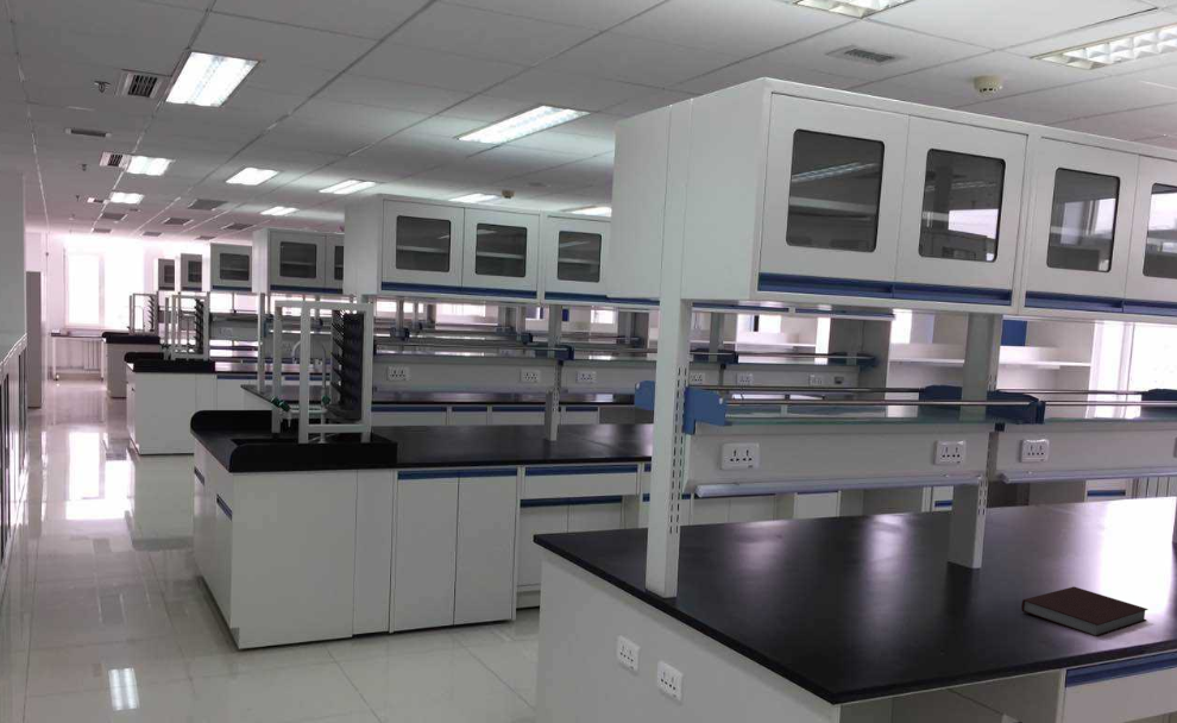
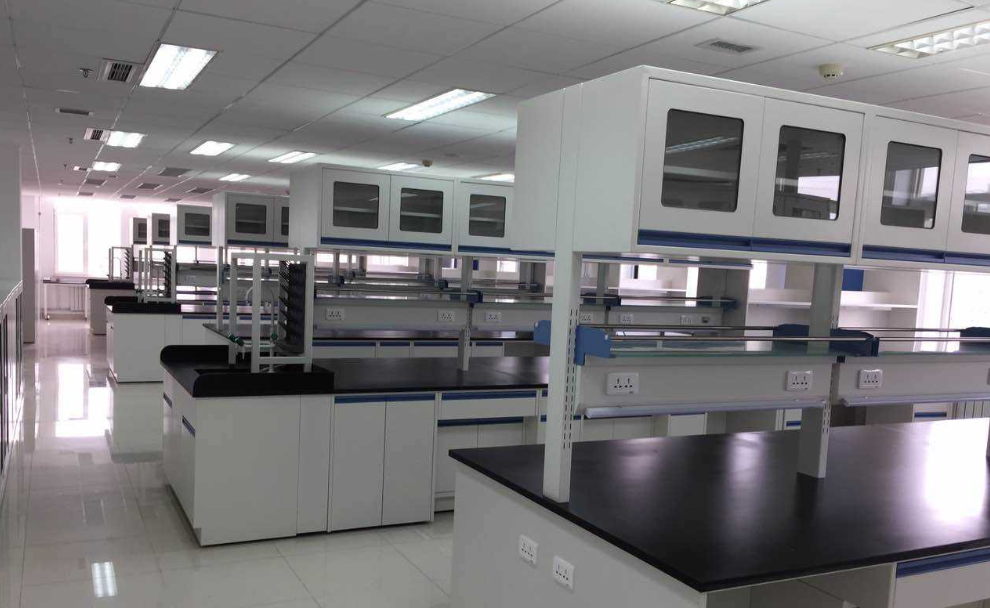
- notebook (1084, 609)
